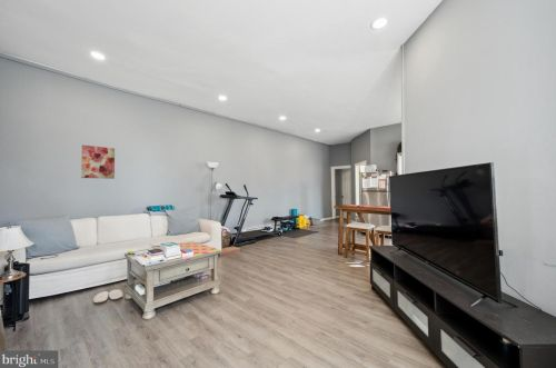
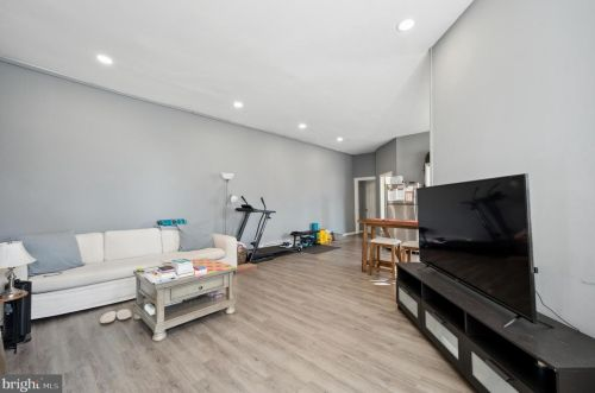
- wall art (98, 162)
